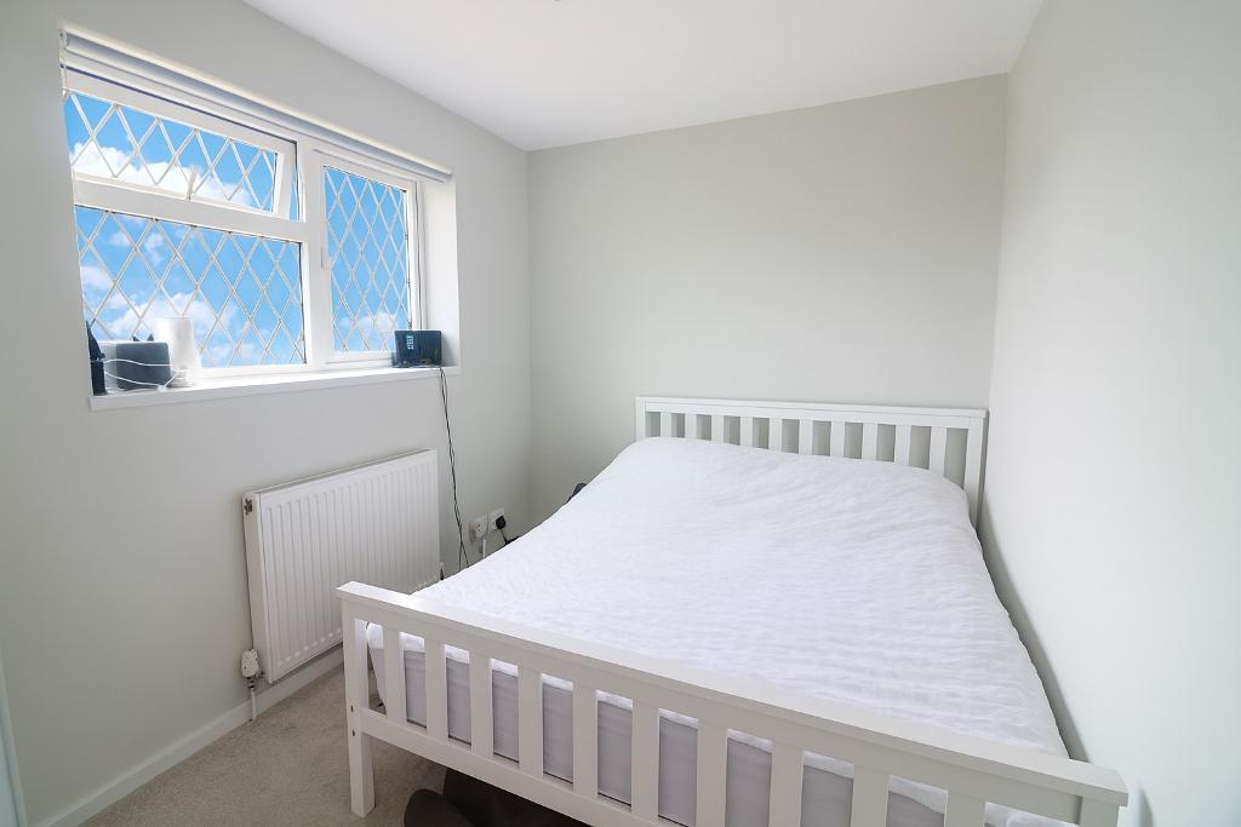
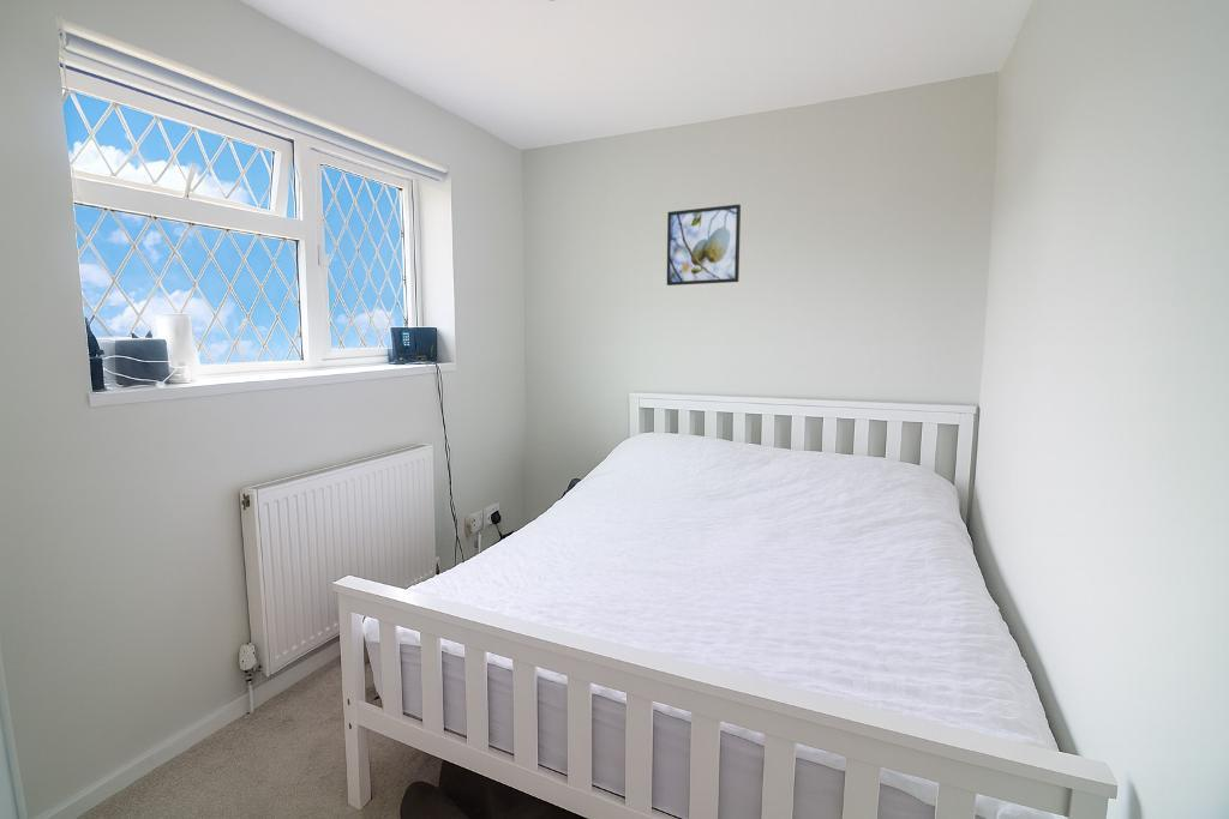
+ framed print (702, 246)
